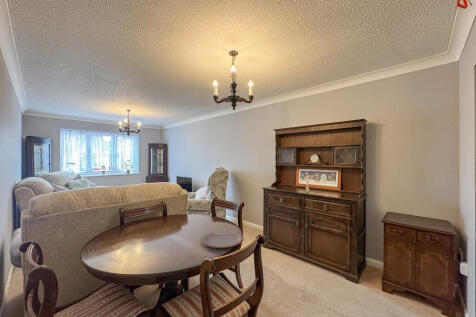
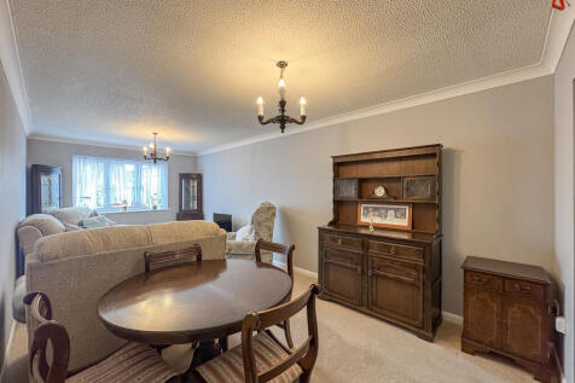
- plate (222, 239)
